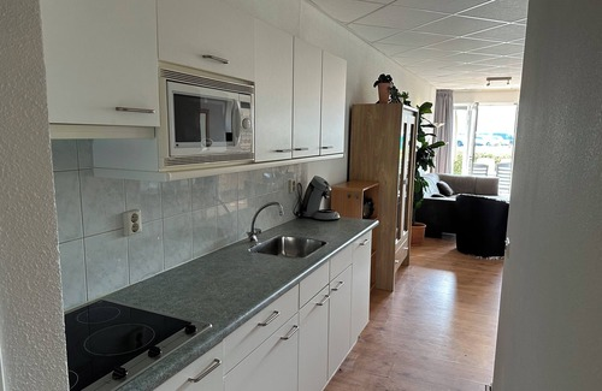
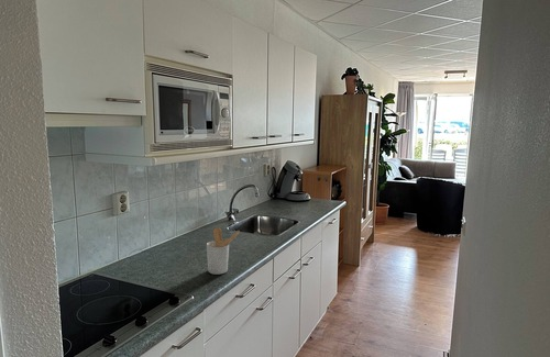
+ utensil holder (223, 250)
